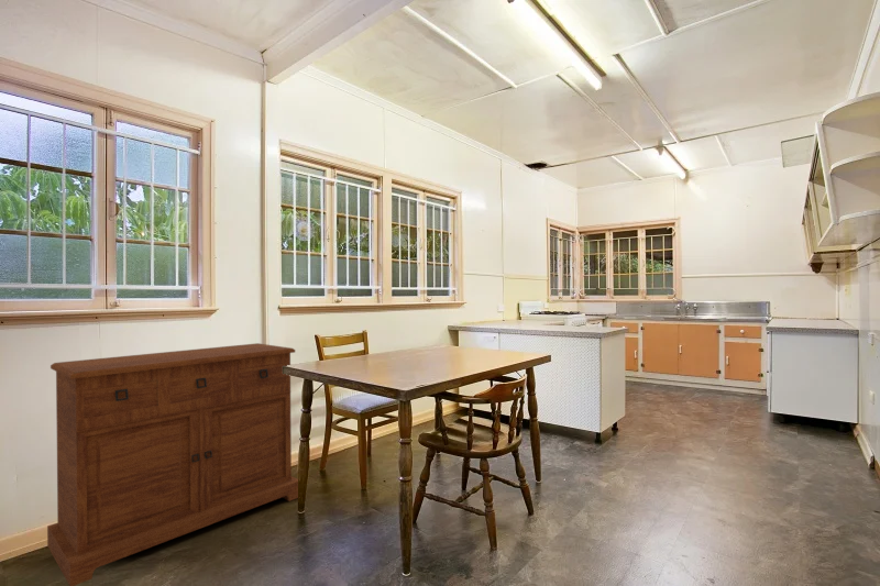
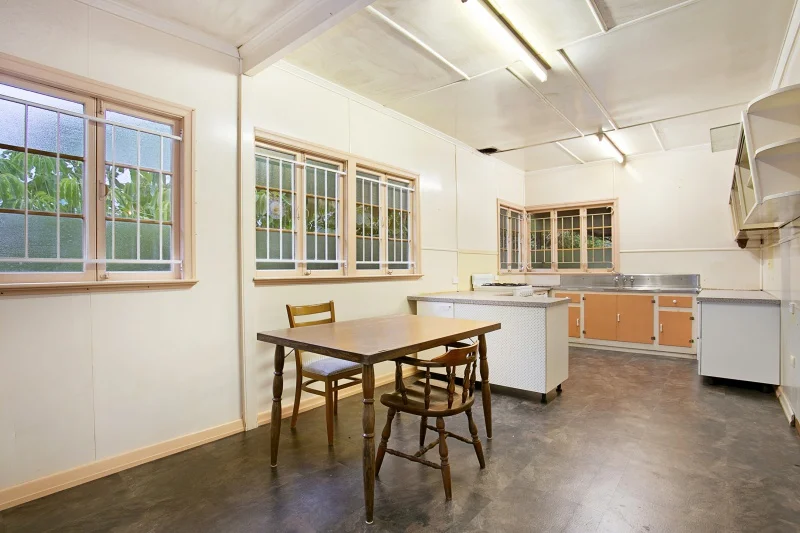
- sideboard (186, 436)
